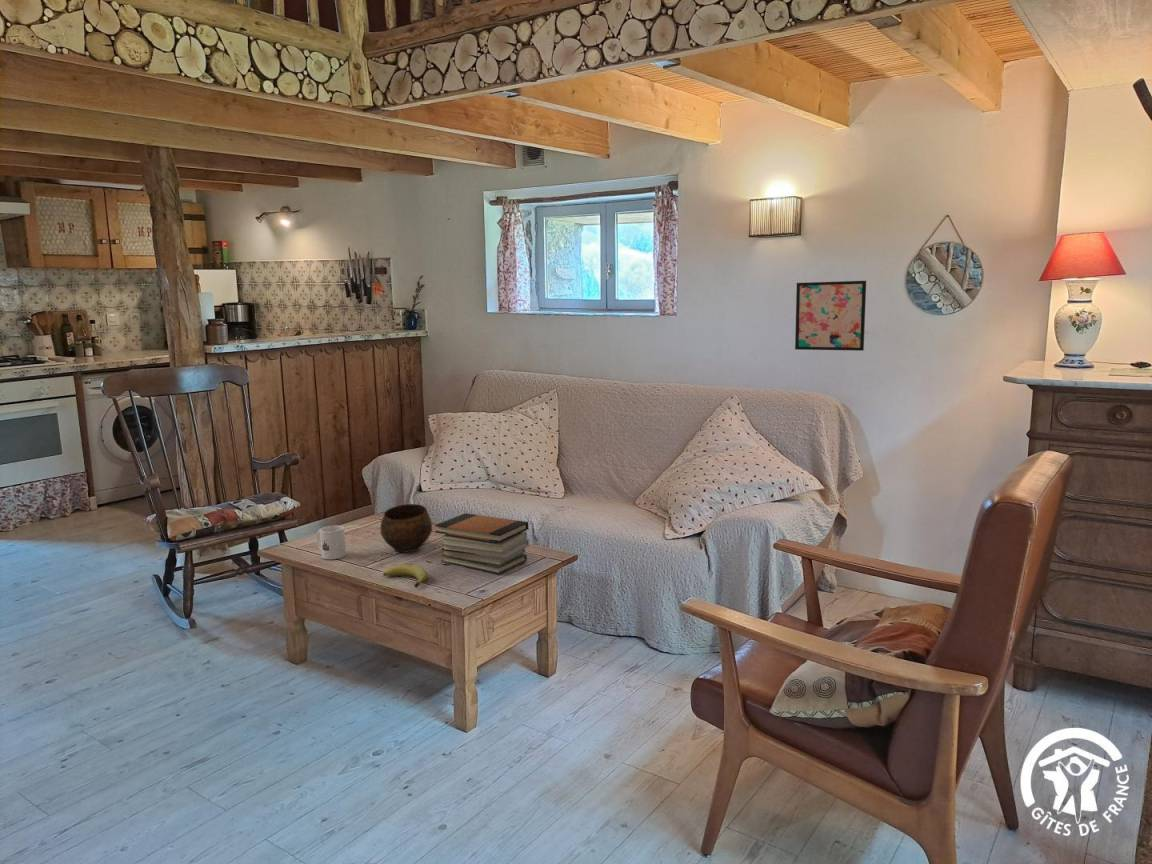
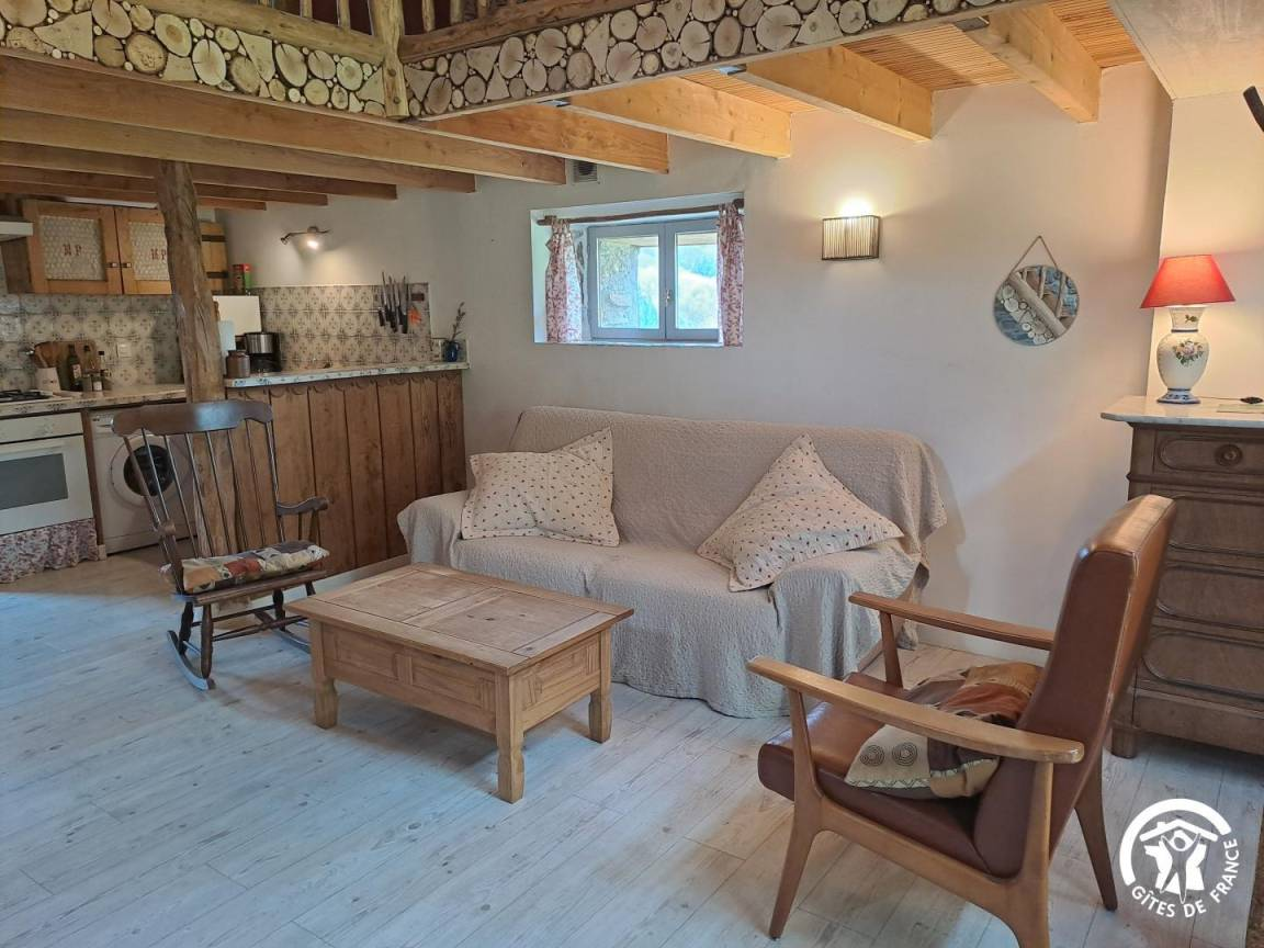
- mug (329, 541)
- book stack (483, 542)
- wall art (829, 316)
- fruit (409, 573)
- bowl (406, 529)
